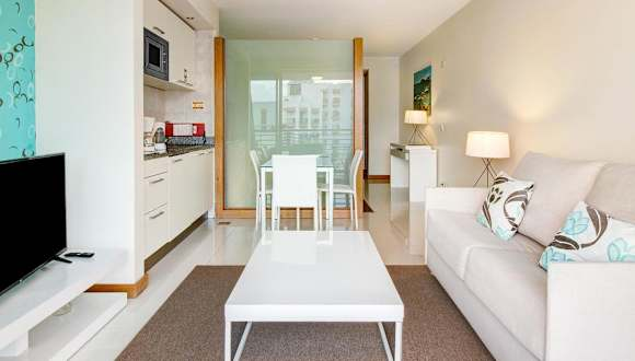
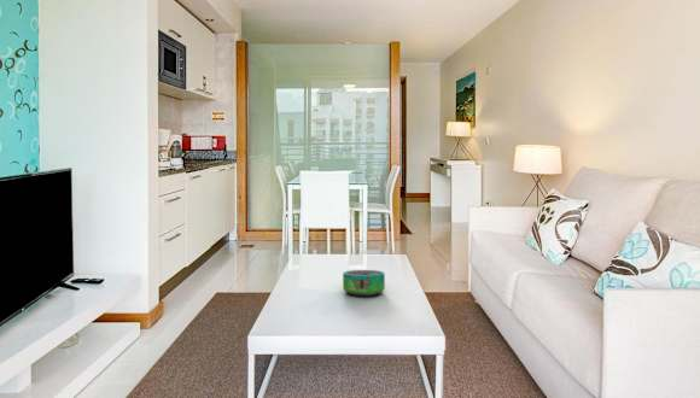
+ decorative bowl (363, 281)
